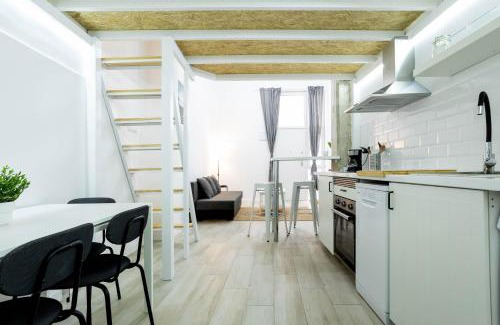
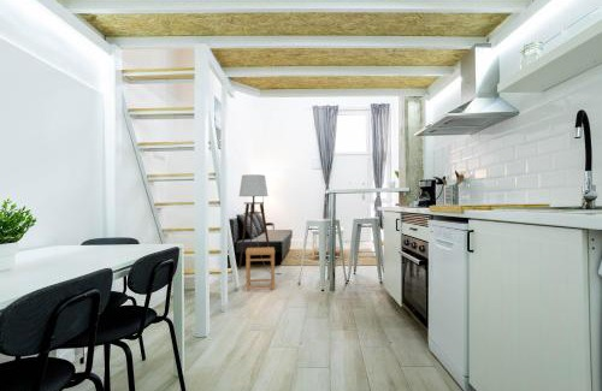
+ side table (260, 260)
+ floor lamp (262, 223)
